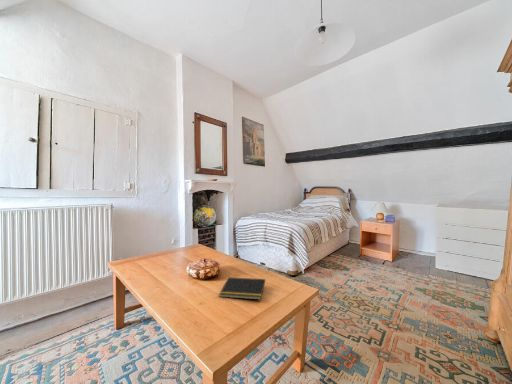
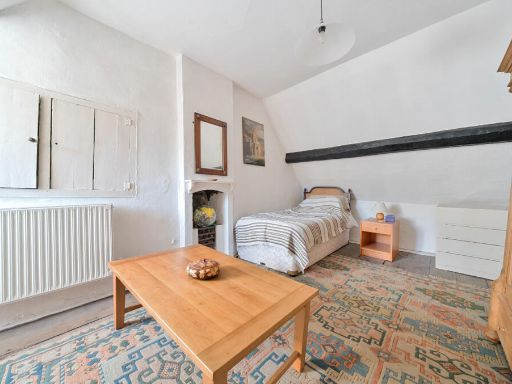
- notepad (243, 287)
